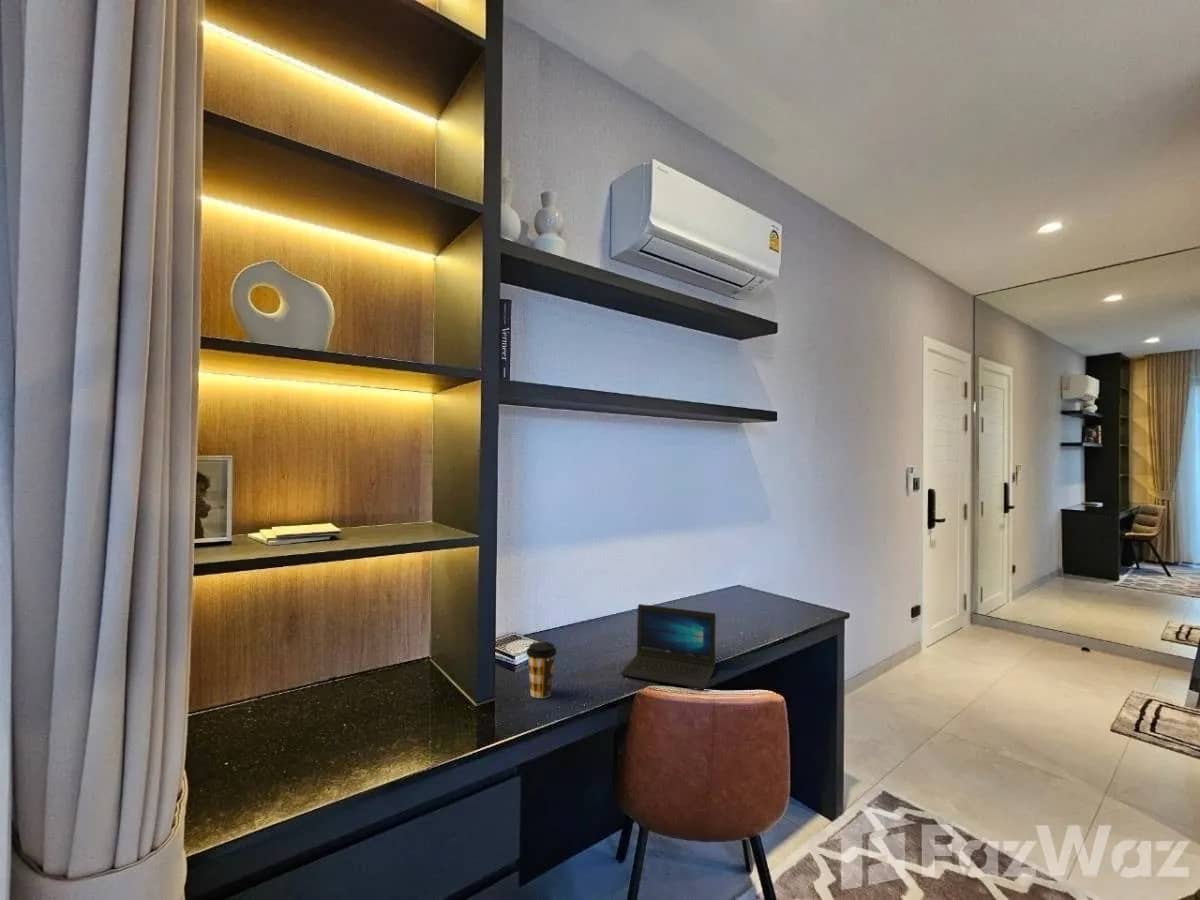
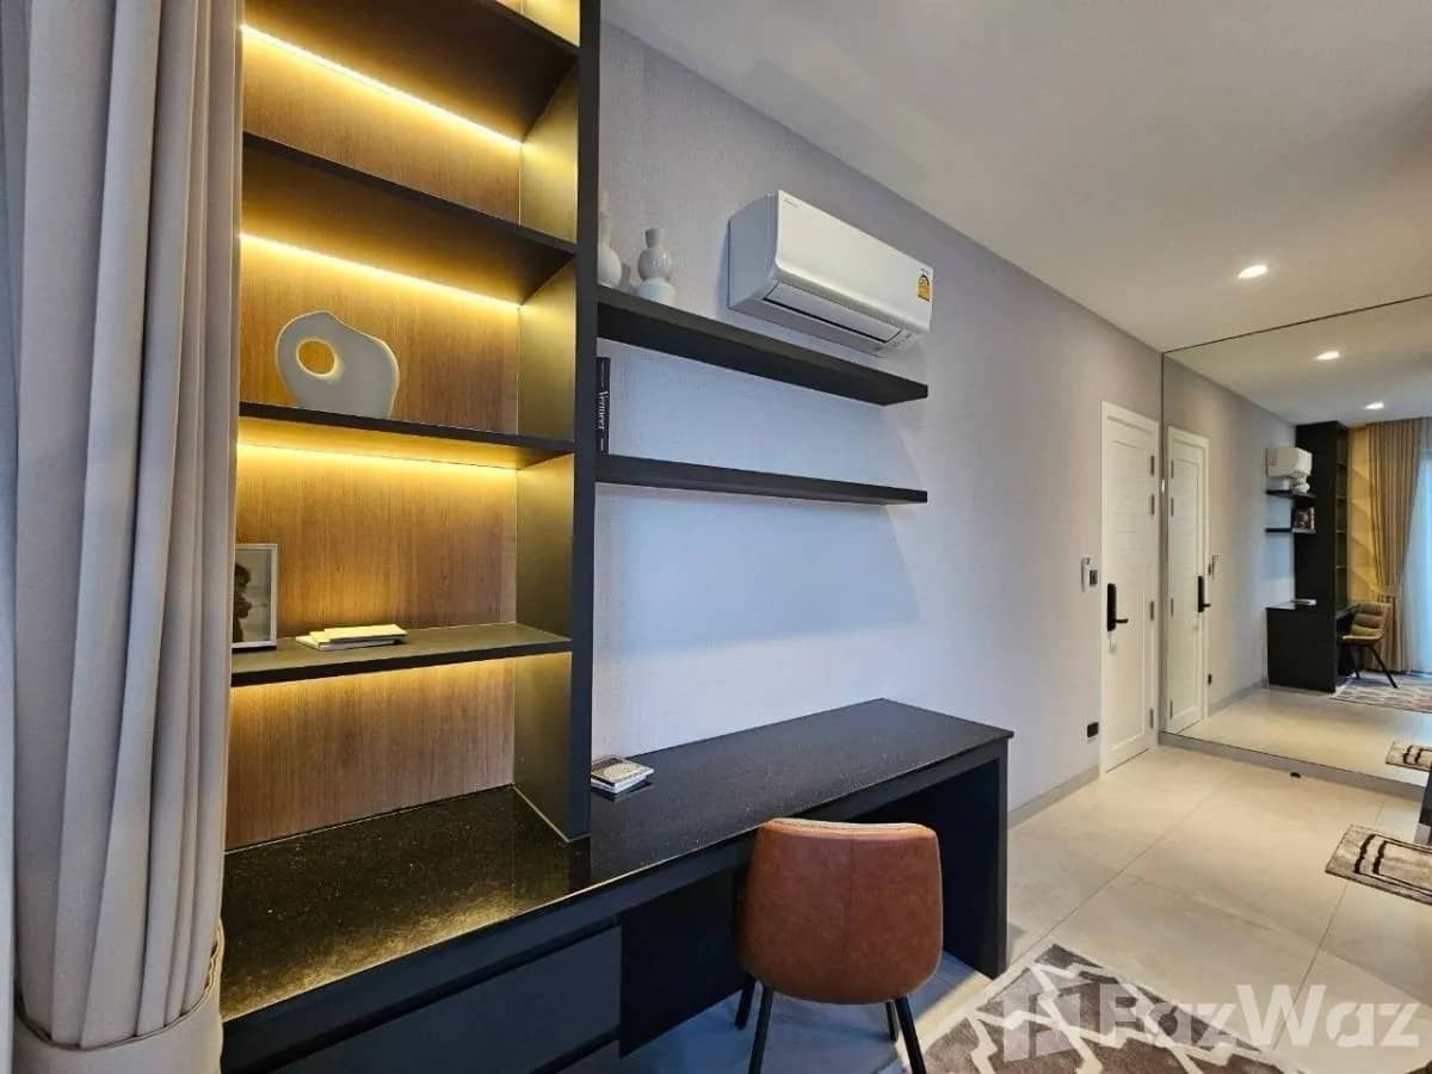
- laptop (669, 643)
- coffee cup (541, 669)
